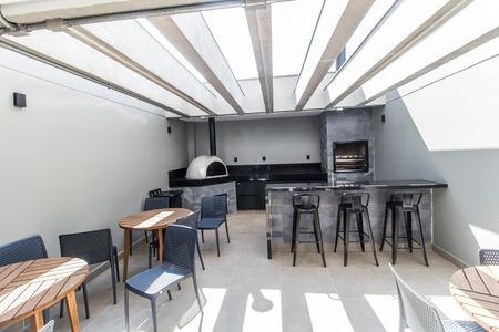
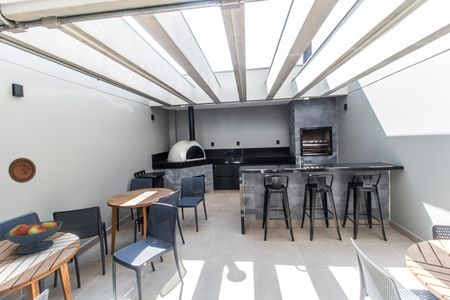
+ decorative plate (22, 170)
+ fruit bowl (35, 234)
